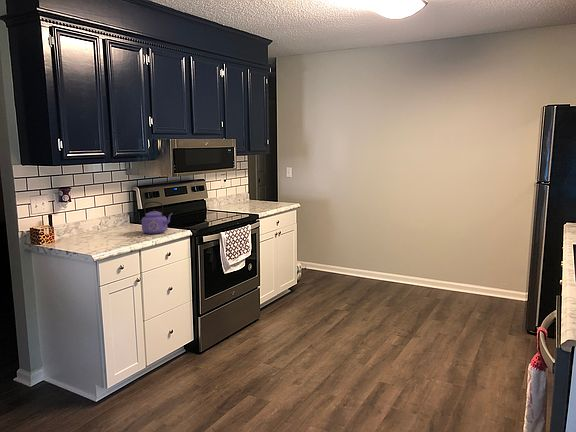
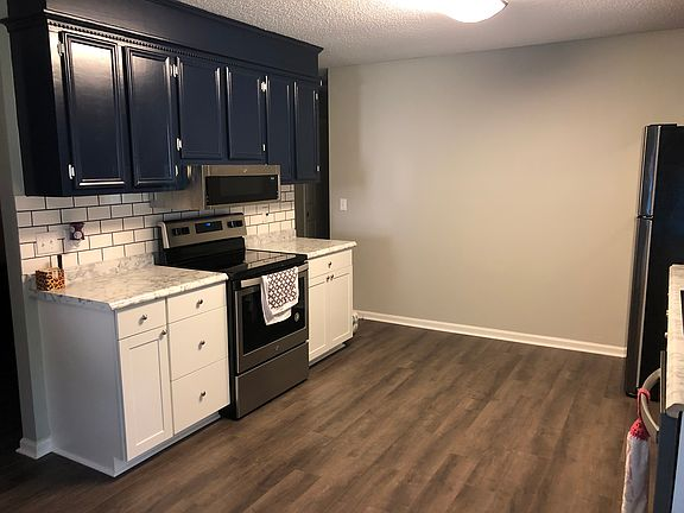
- kettle (157, 217)
